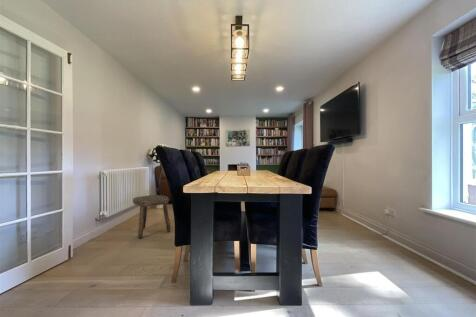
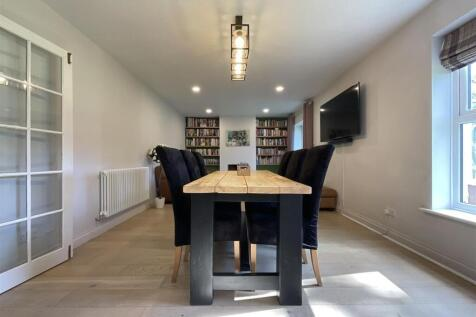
- stool (146, 214)
